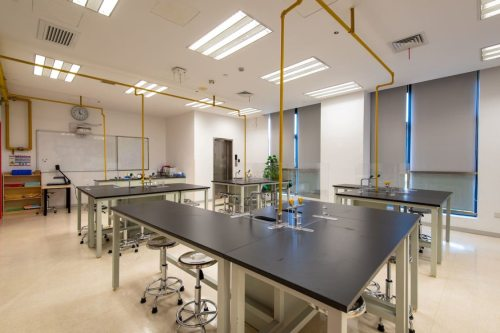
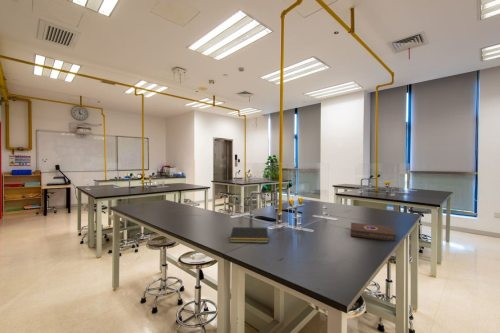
+ book (371, 230)
+ notepad (249, 234)
